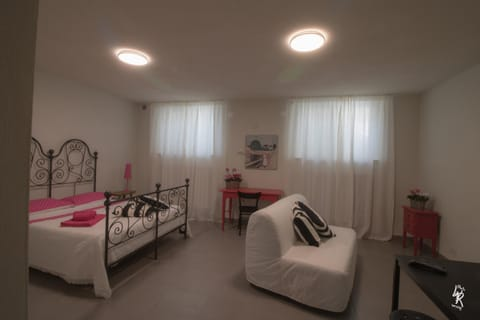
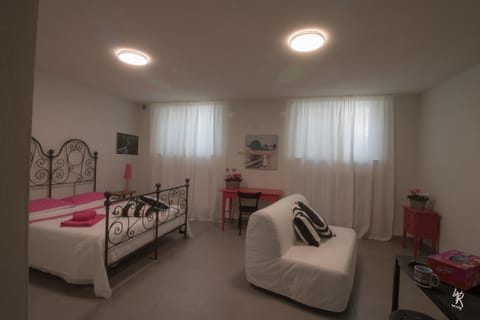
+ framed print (127, 144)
+ cup (426, 277)
+ tissue box (458, 267)
